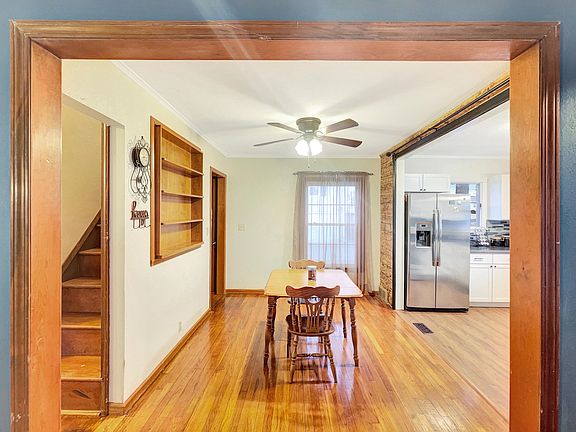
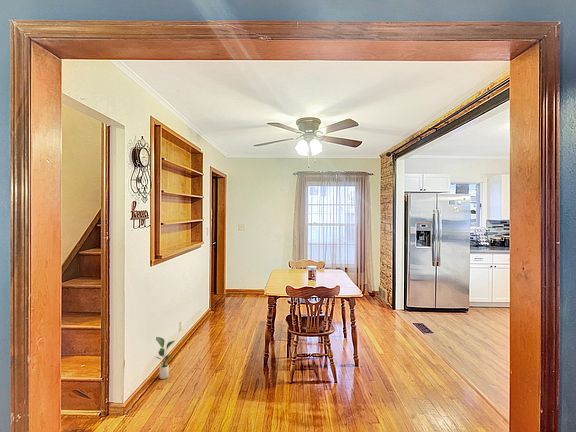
+ potted plant (163, 359)
